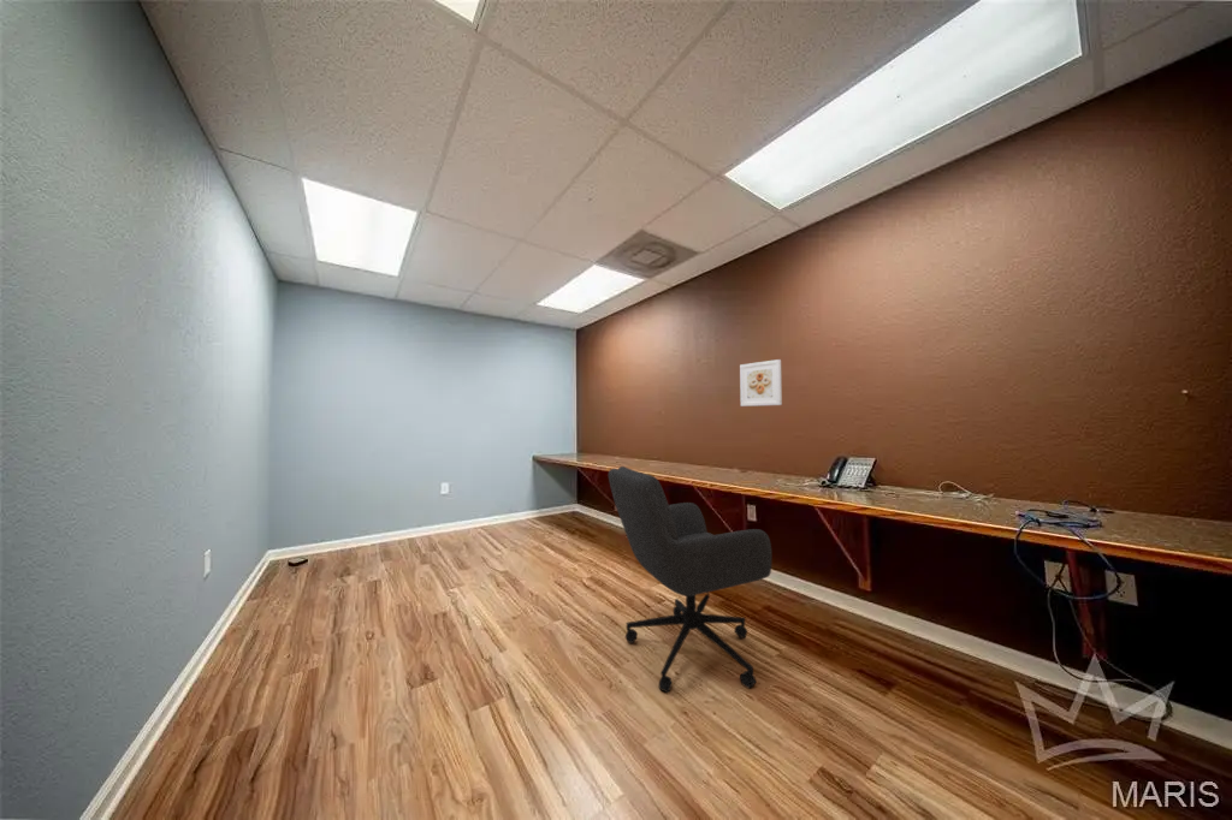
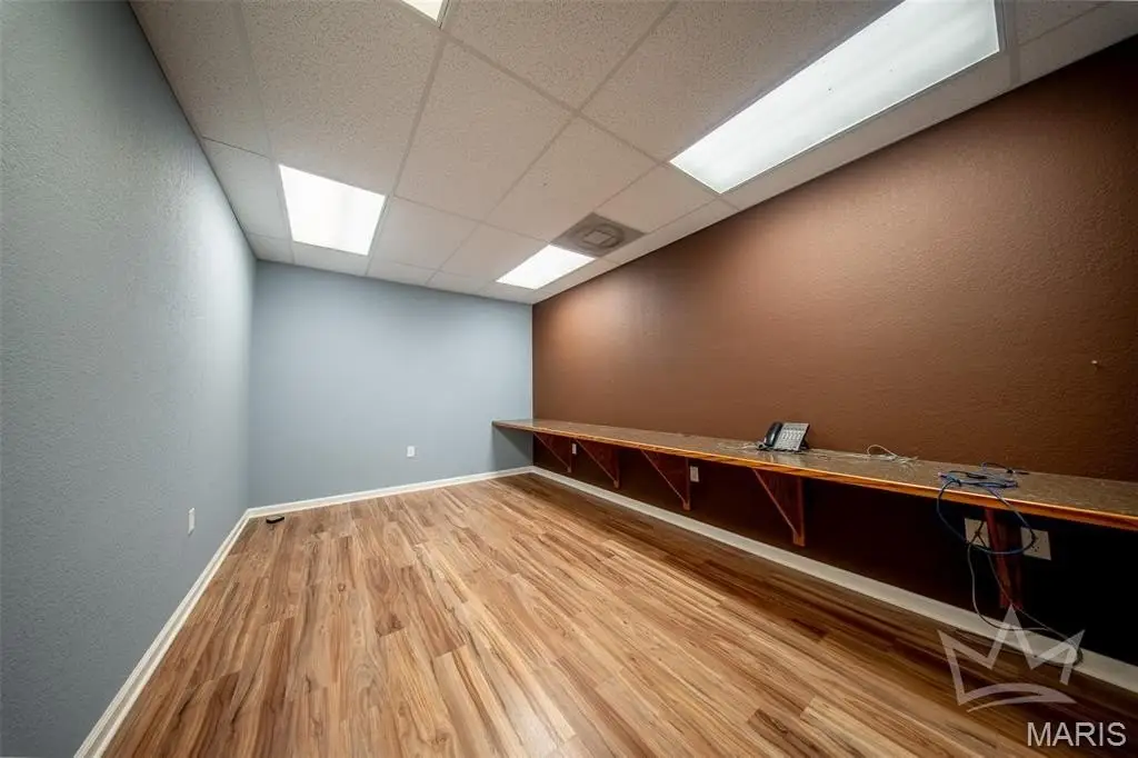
- office chair (686, 558)
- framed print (759, 384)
